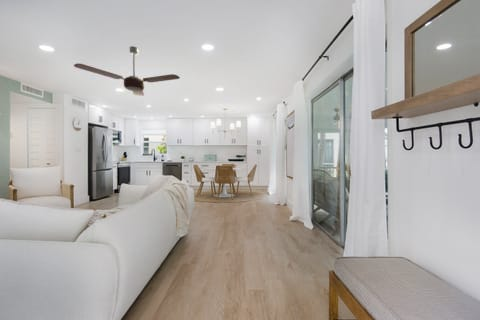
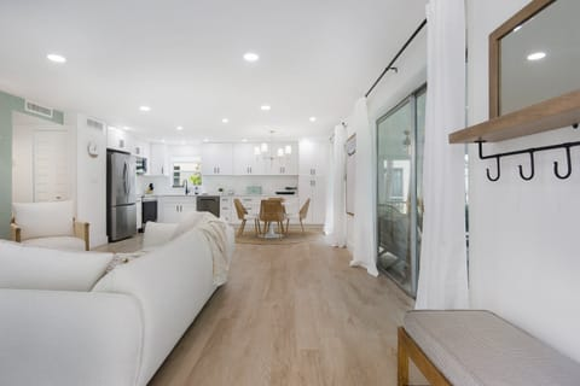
- ceiling fan (133, 70)
